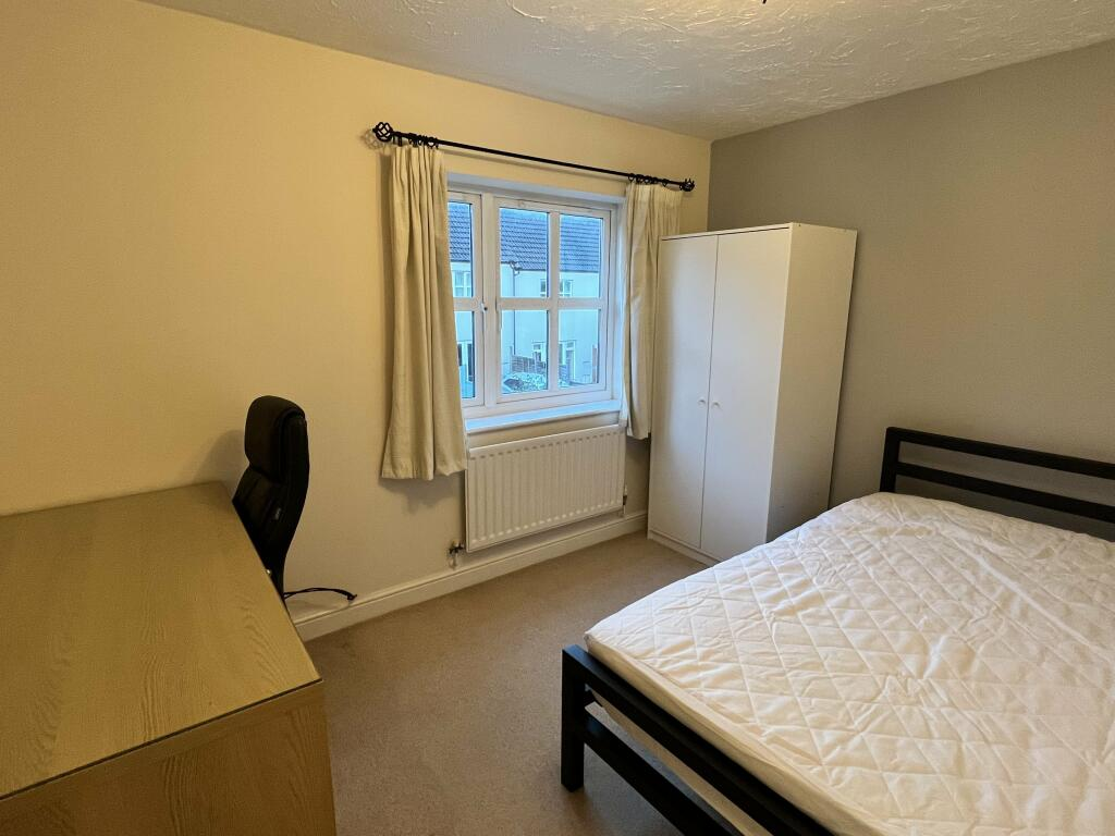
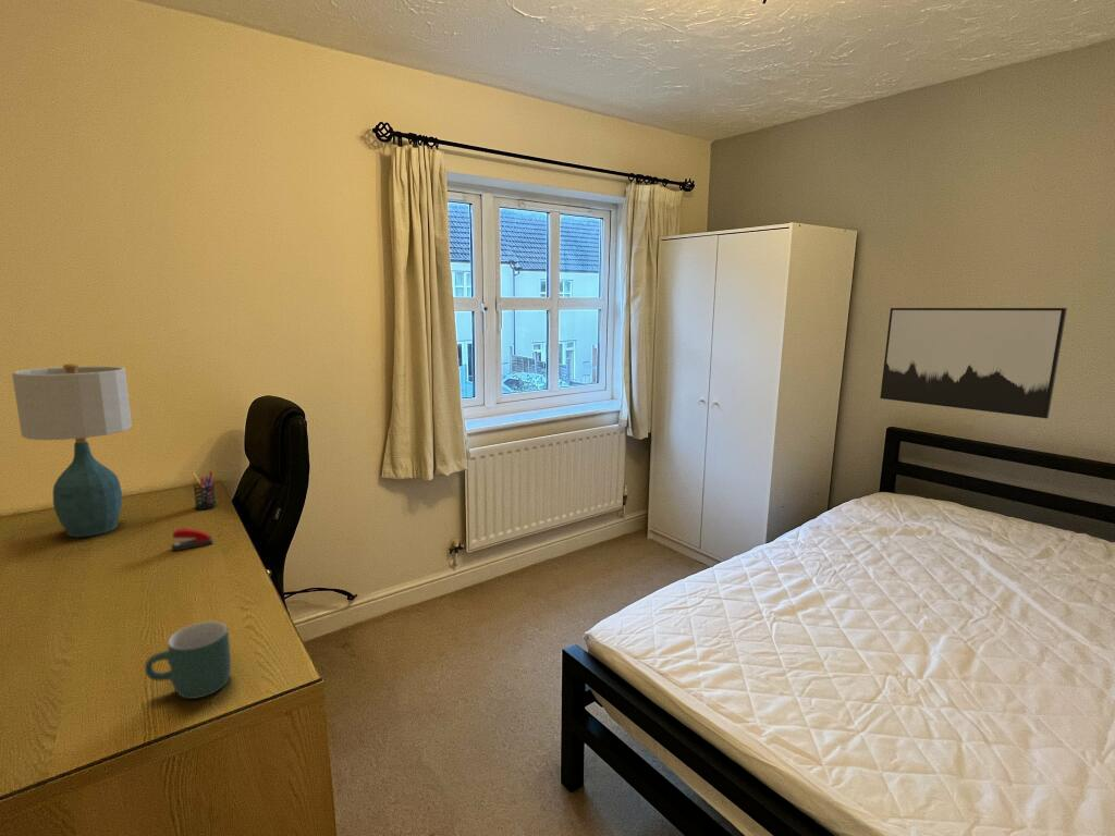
+ pen holder (206, 488)
+ table lamp (82, 448)
+ stapler (191, 537)
+ wall art (963, 358)
+ mug (189, 663)
